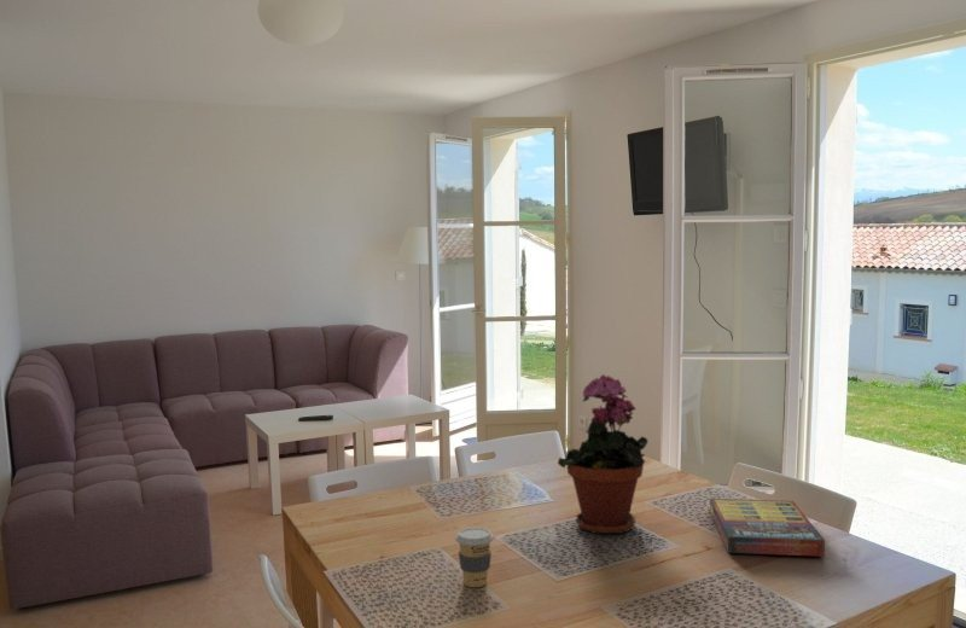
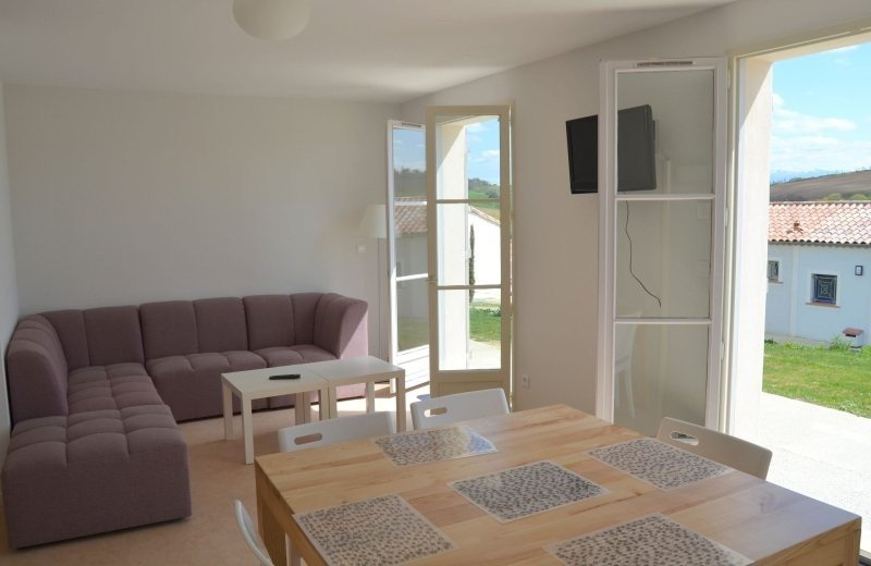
- potted plant (607, 450)
- coffee cup (475, 557)
- game compilation box (762, 524)
